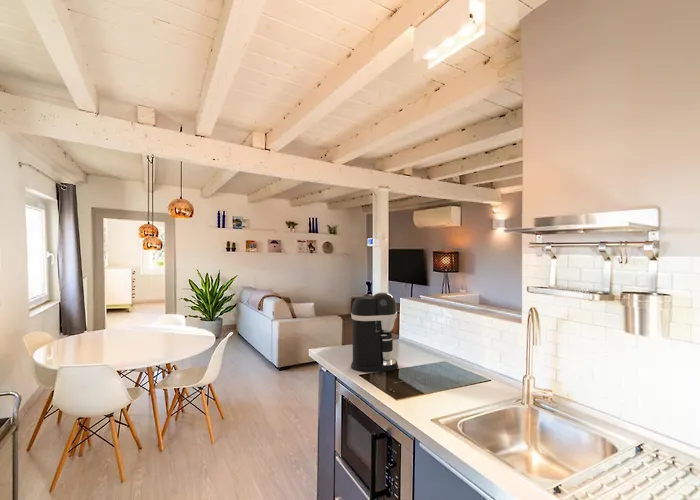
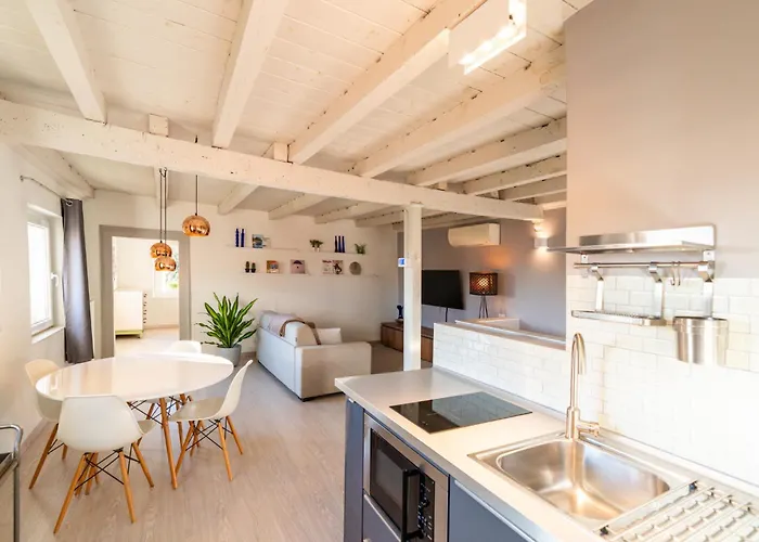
- coffee maker (374, 330)
